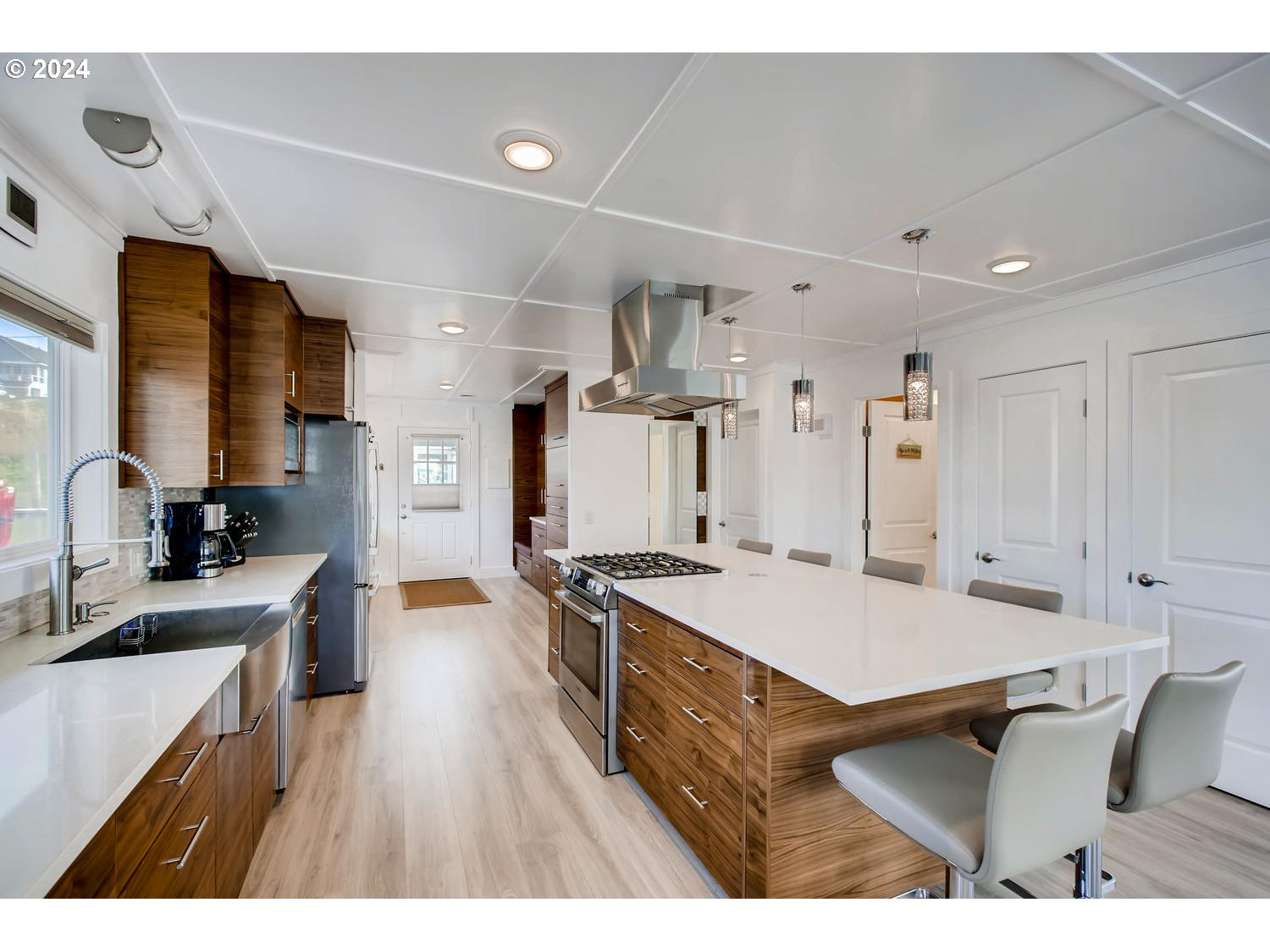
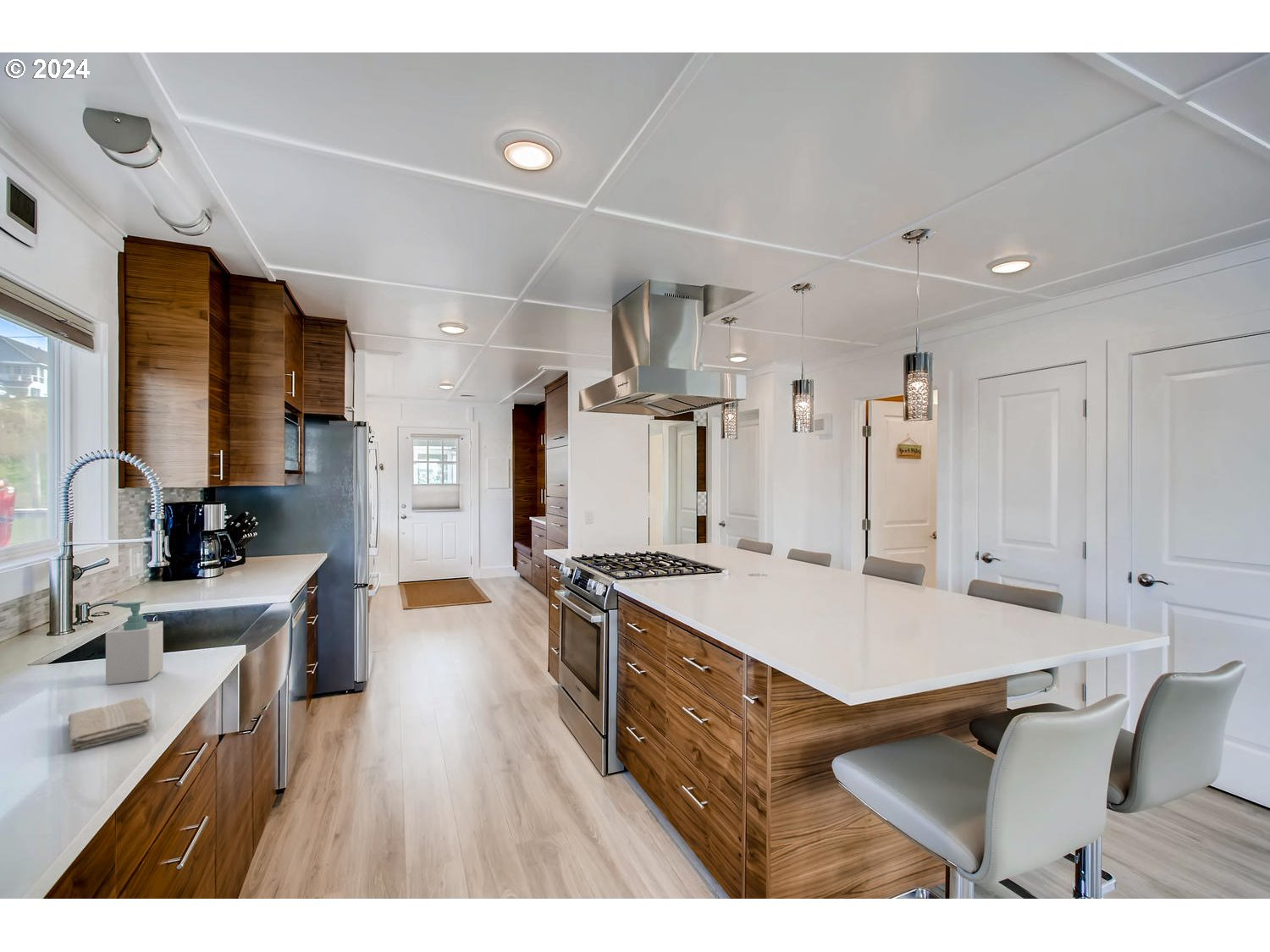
+ washcloth (109, 720)
+ soap bottle (135, 639)
